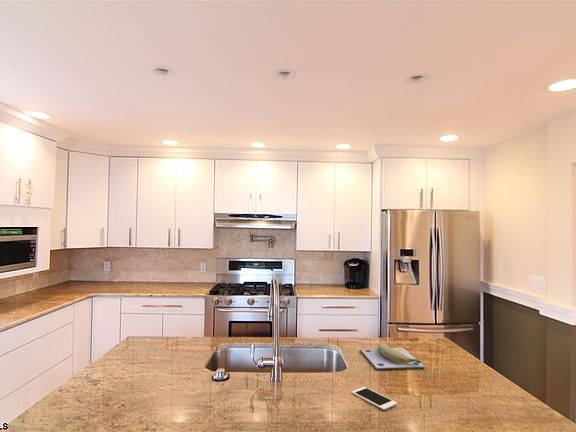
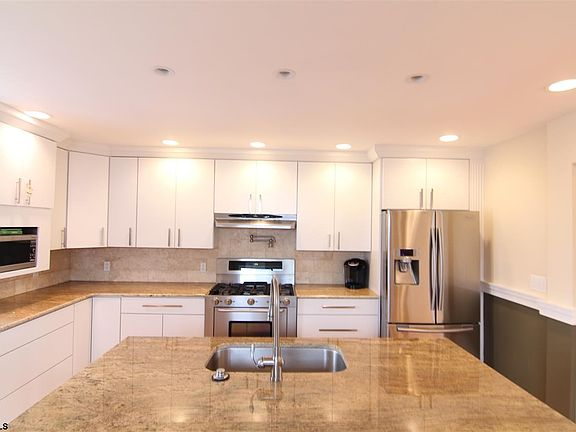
- cell phone (373, 397)
- banana (390, 353)
